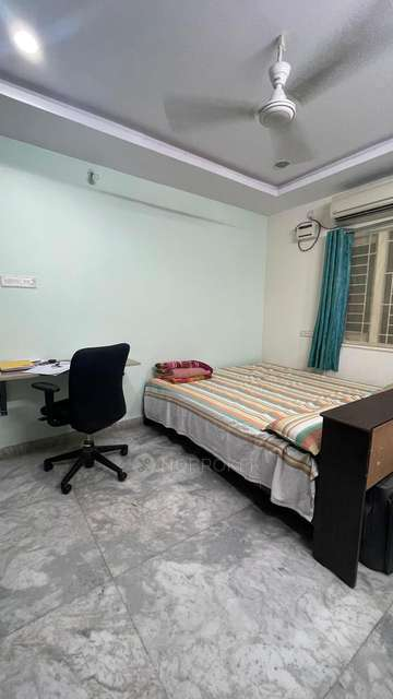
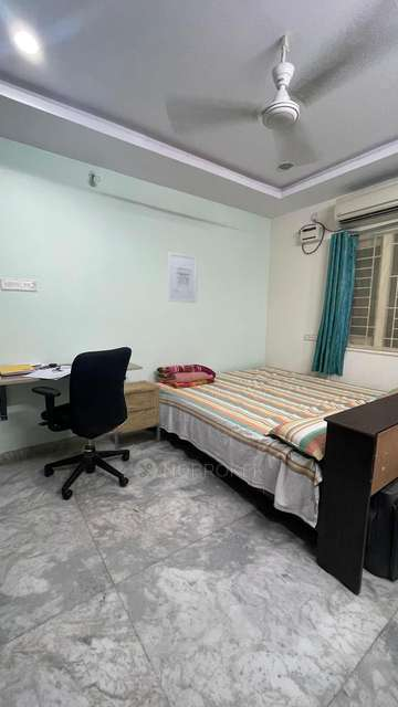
+ wall art (182, 278)
+ nightstand (132, 412)
